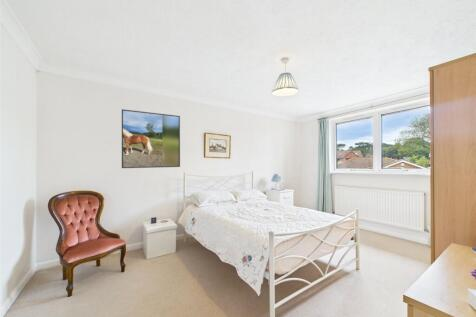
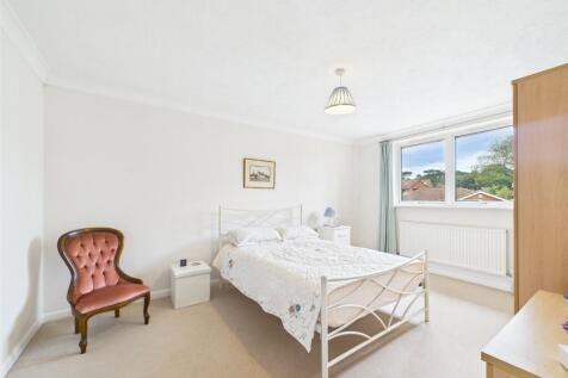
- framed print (152, 140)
